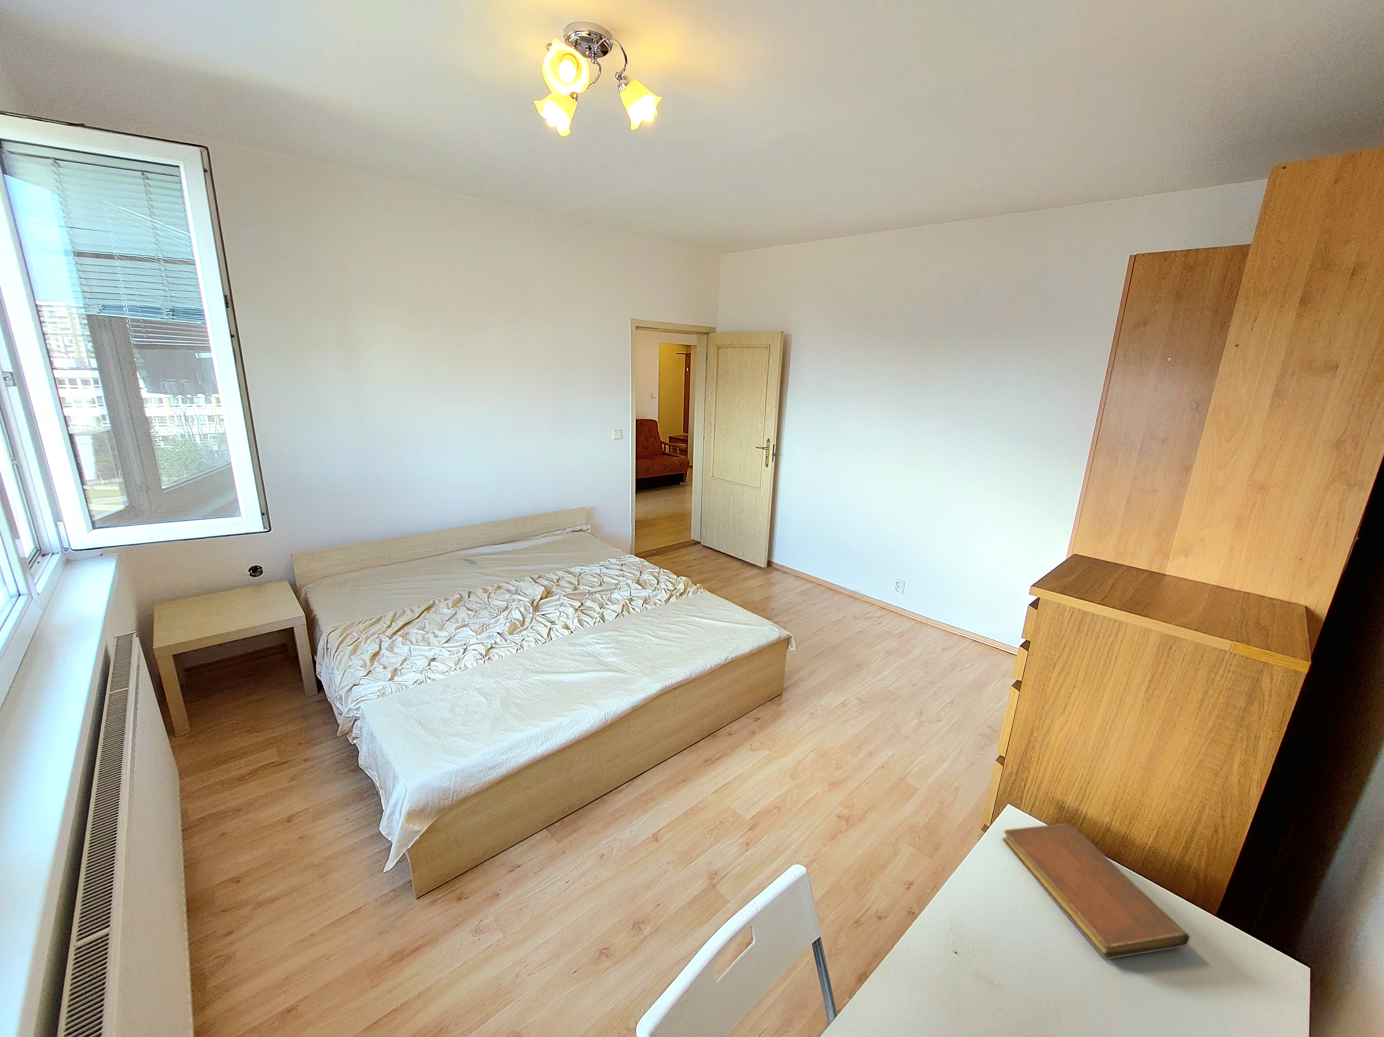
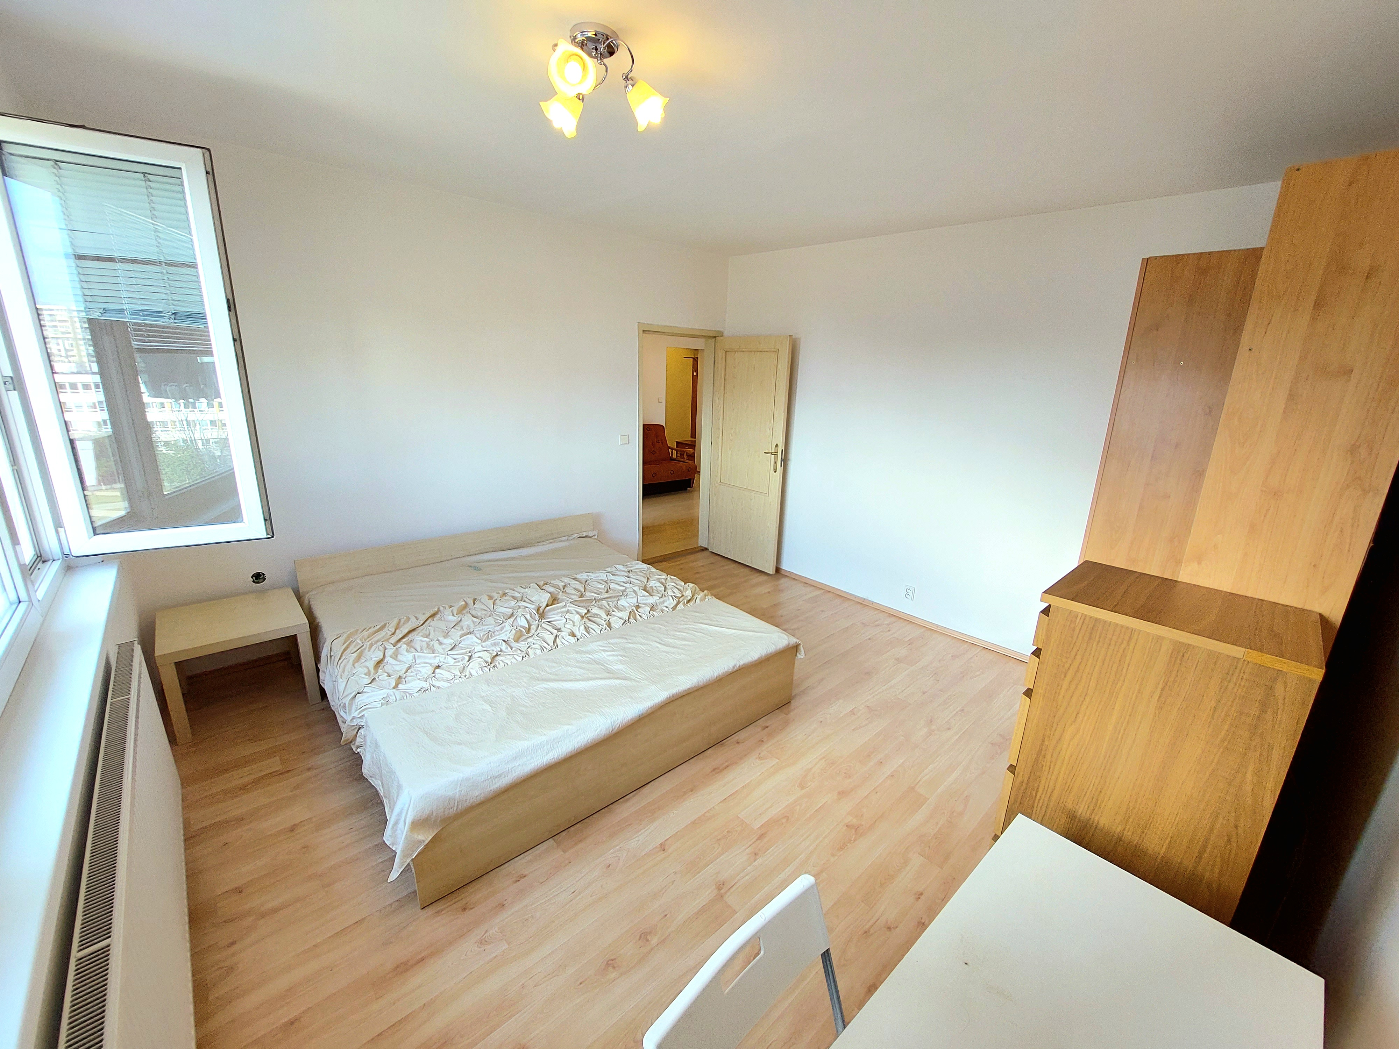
- notebook (1086, 882)
